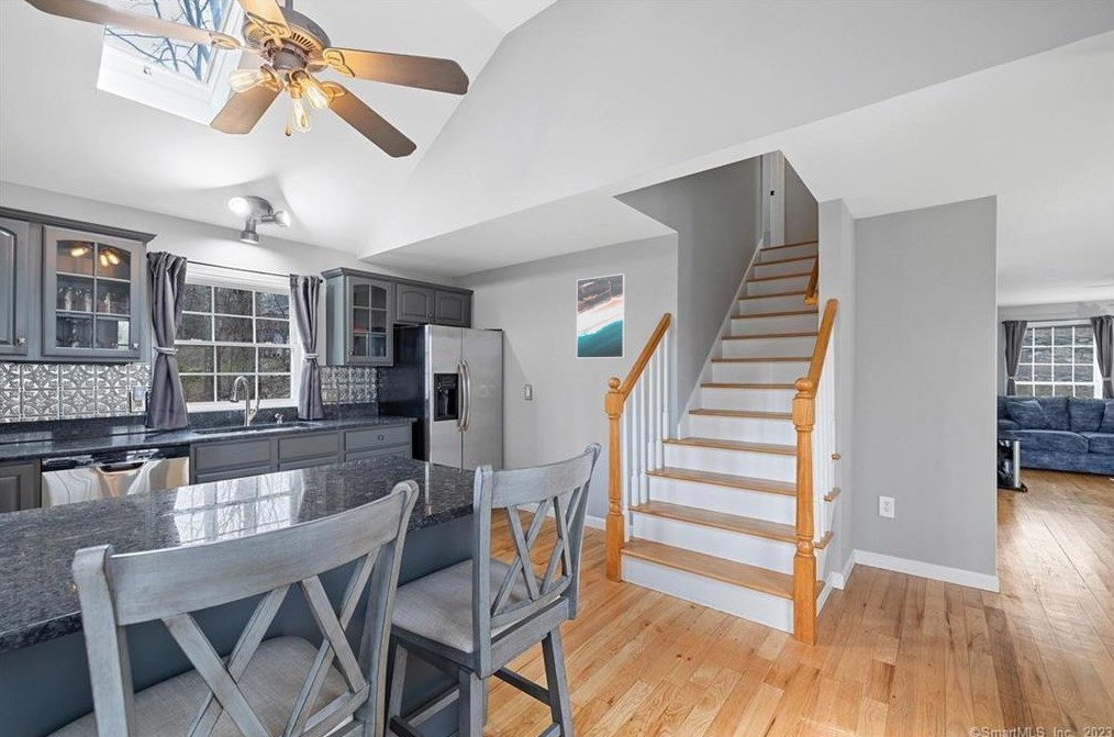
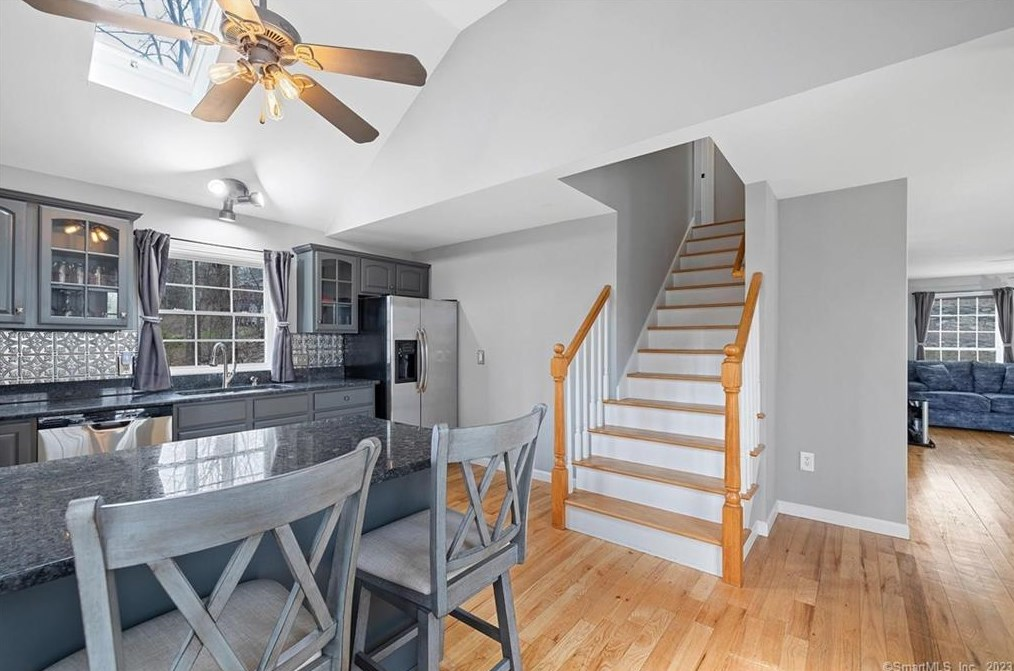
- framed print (600, 317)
